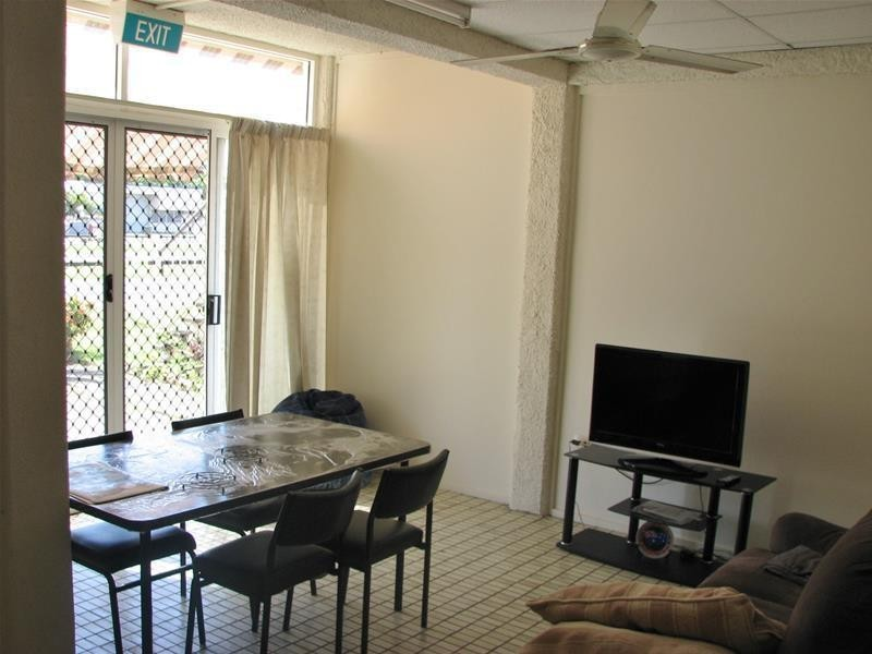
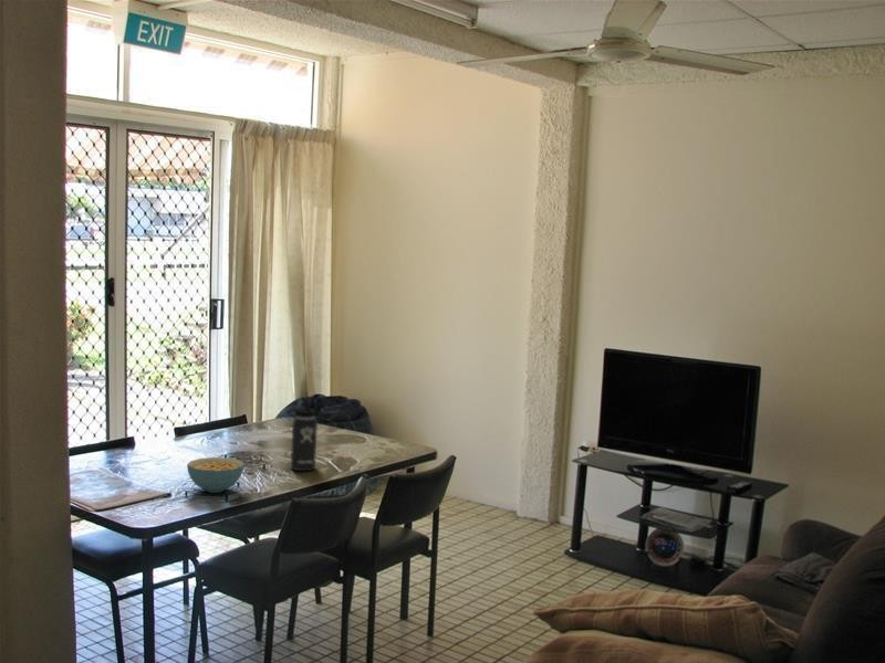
+ thermos bottle (301, 433)
+ cereal bowl (215, 476)
